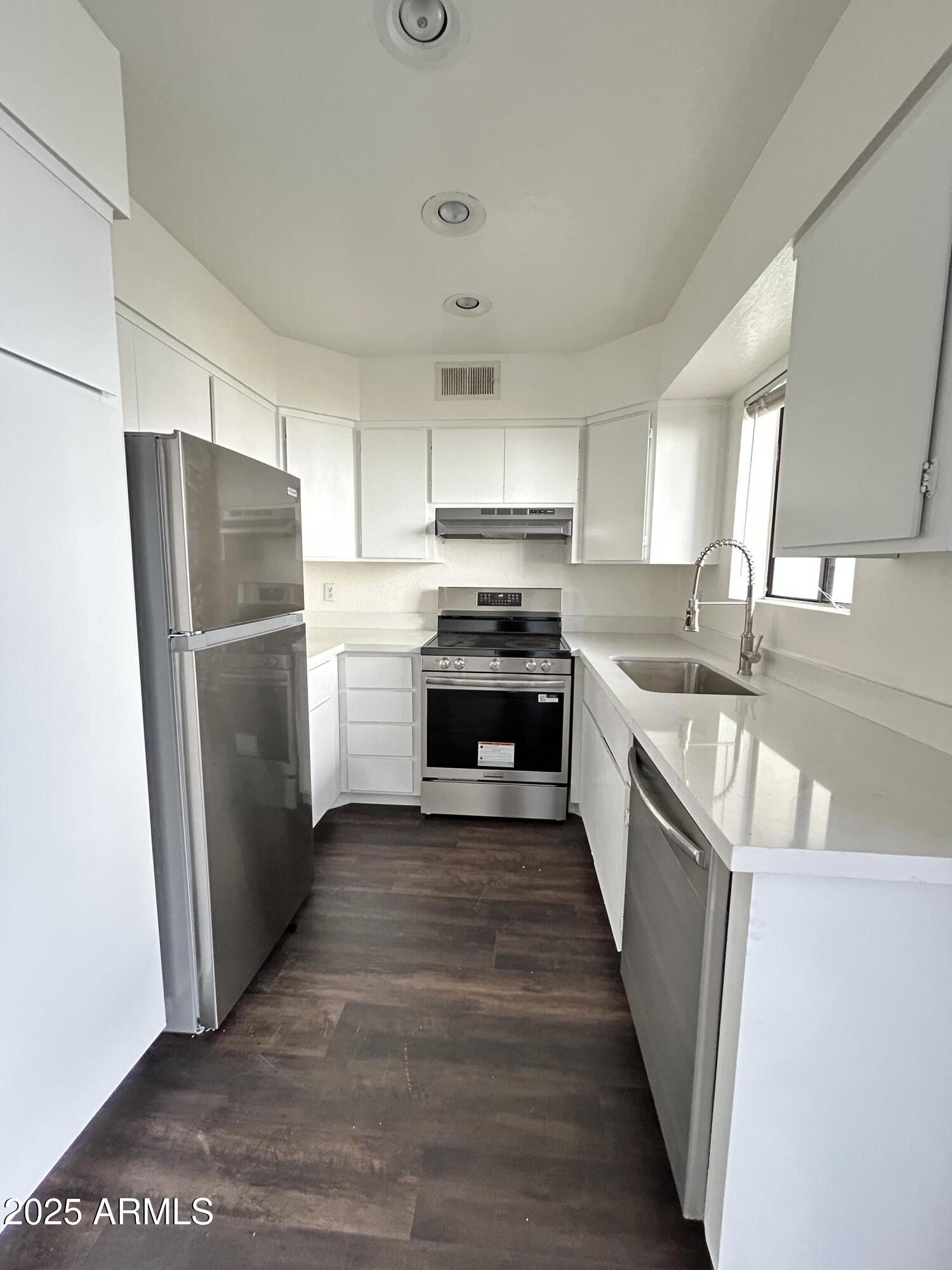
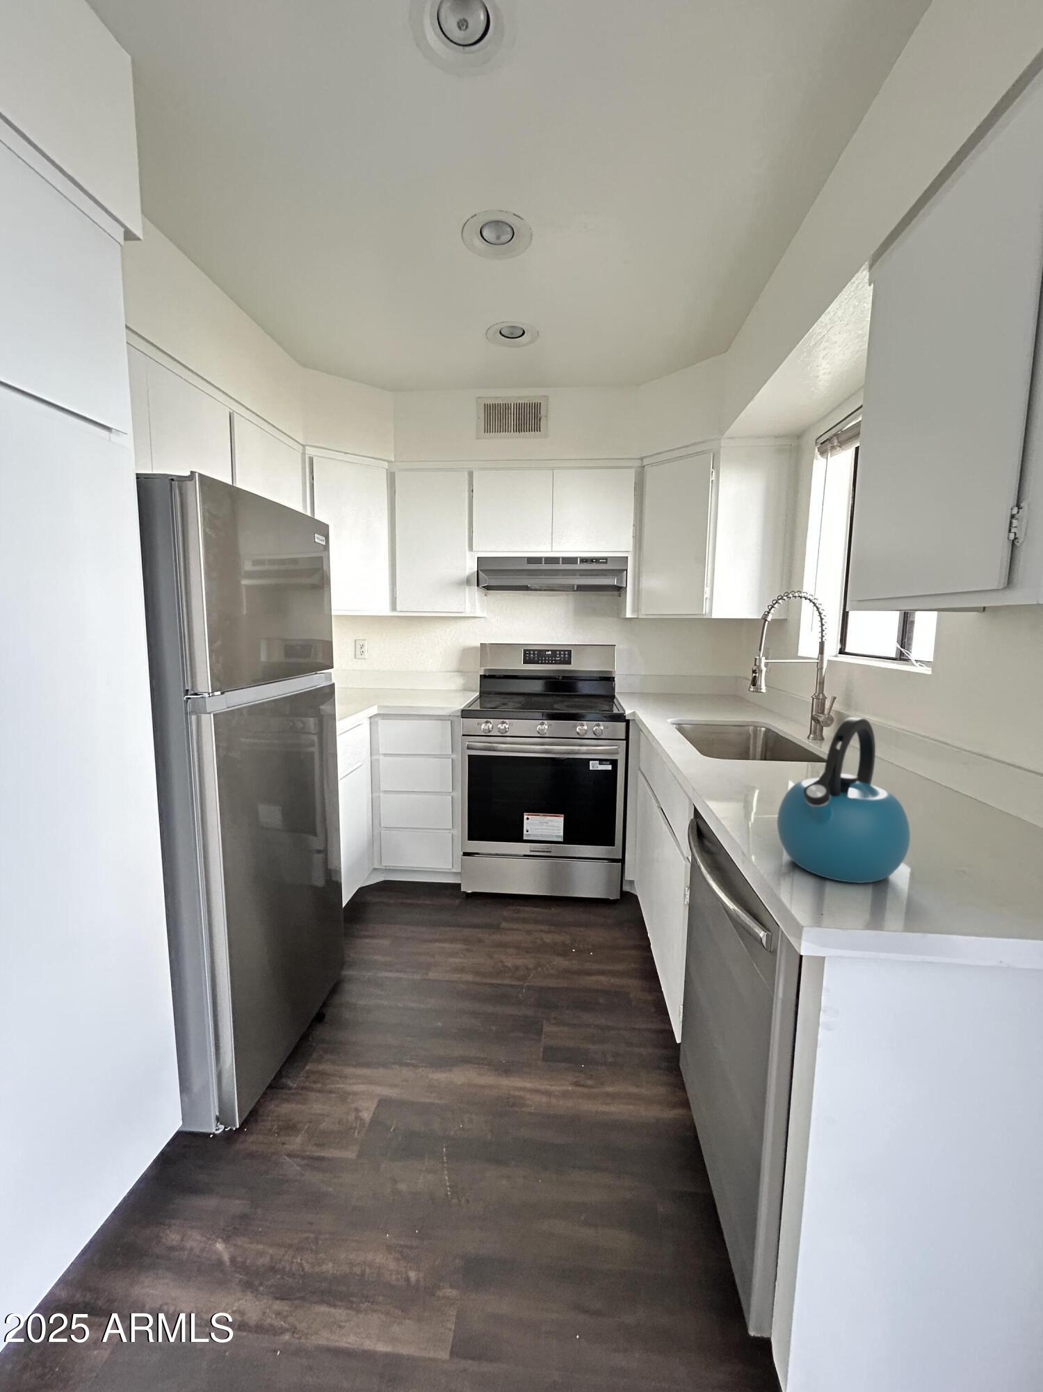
+ kettle (840, 796)
